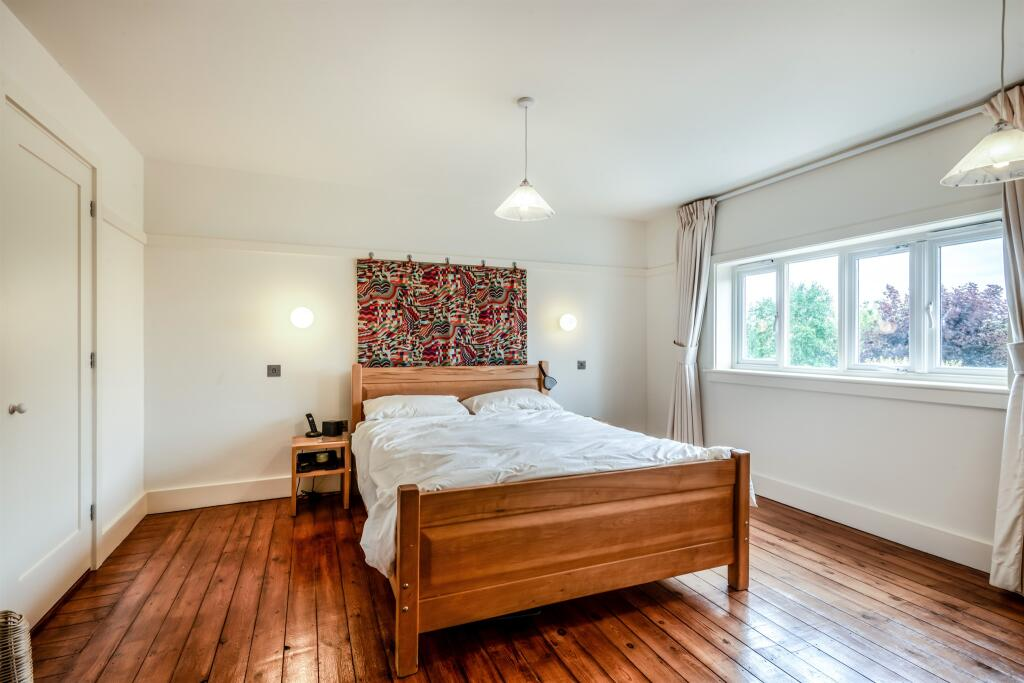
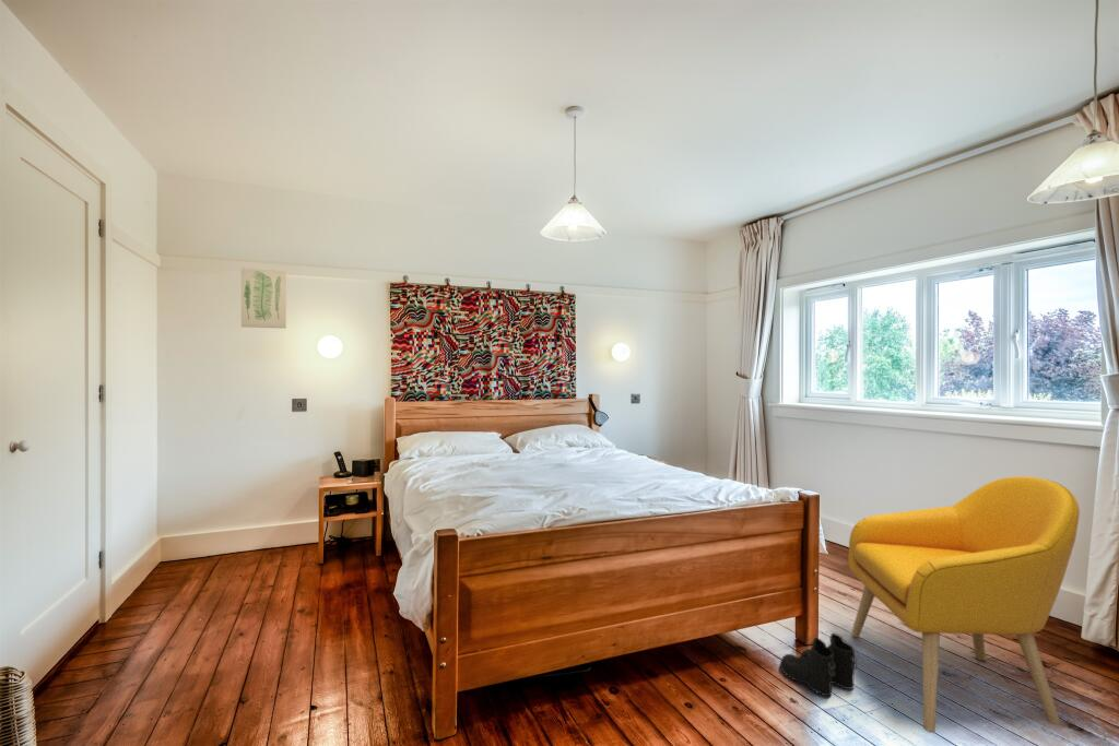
+ armchair (961, 579)
+ boots (816, 654)
+ wall art (263, 298)
